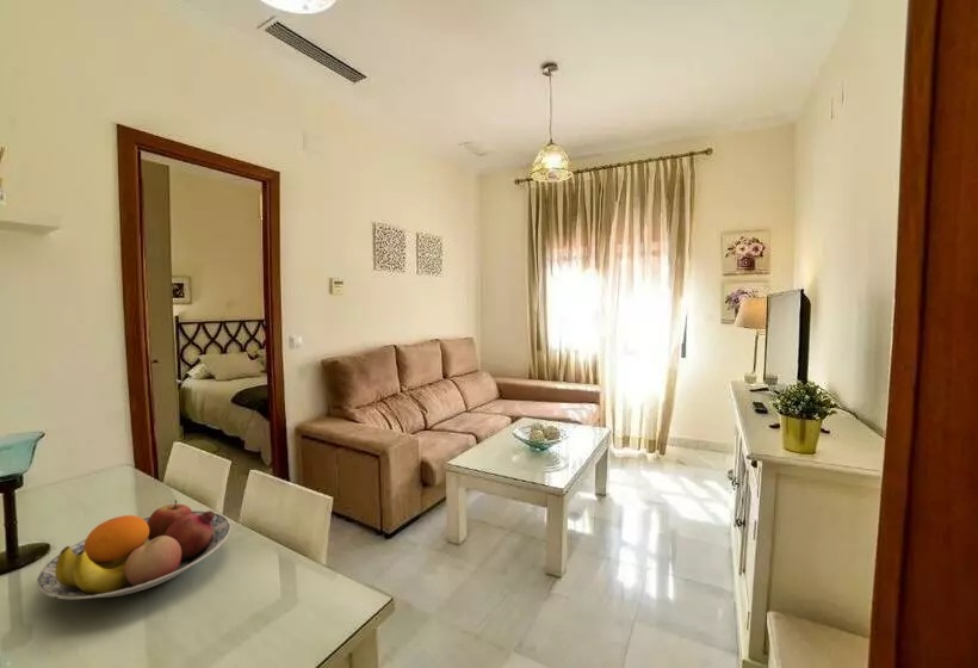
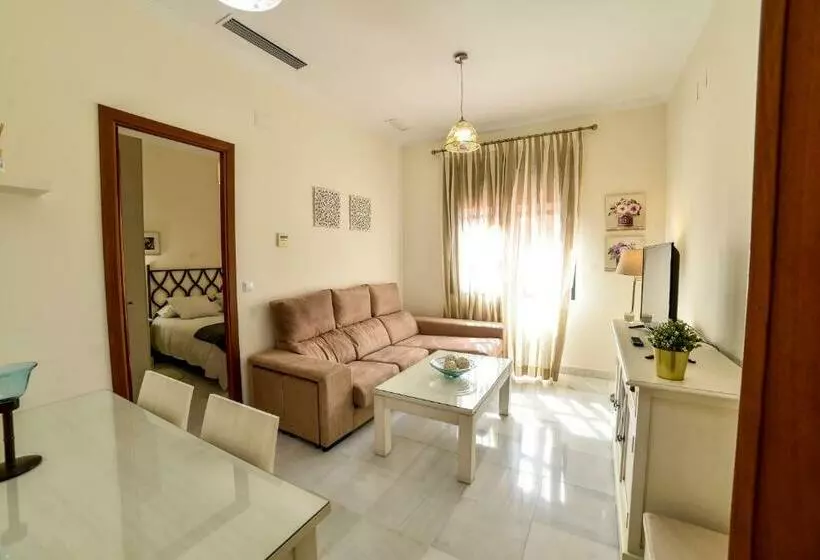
- fruit bowl (144, 540)
